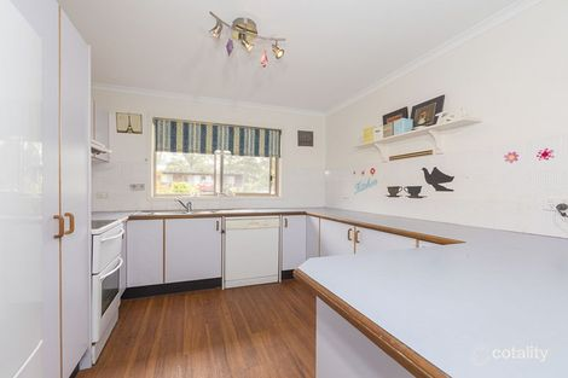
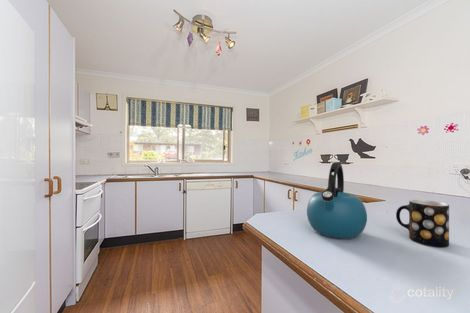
+ kettle (334, 197)
+ mug (421, 221)
